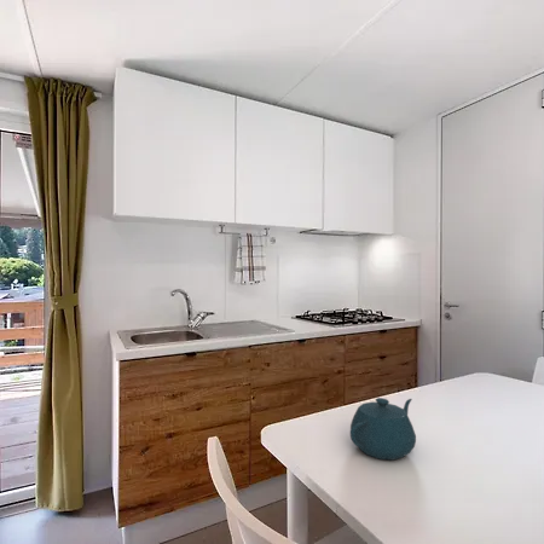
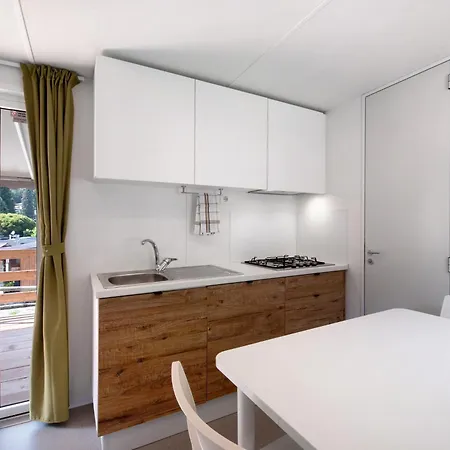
- teapot (383, 423)
